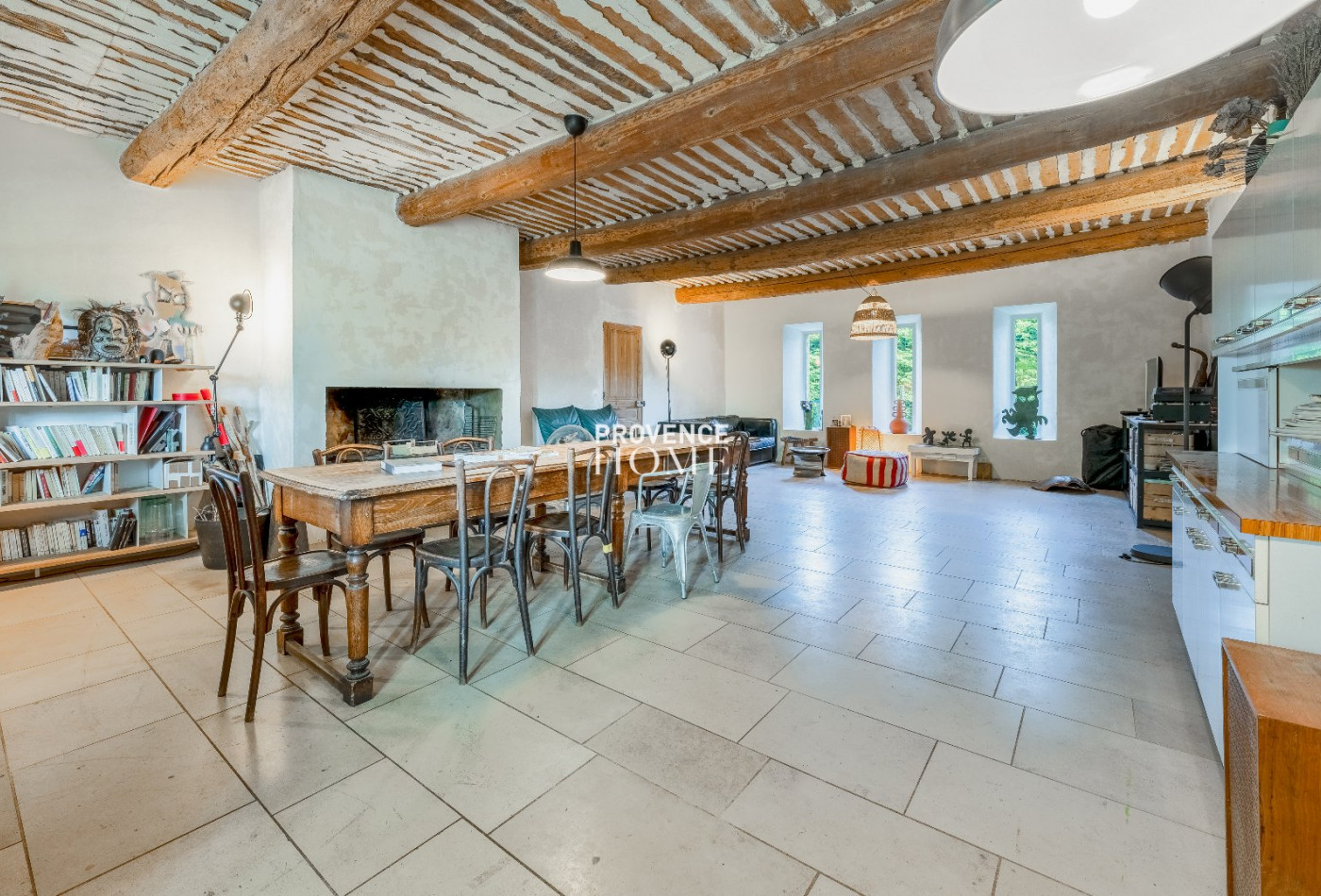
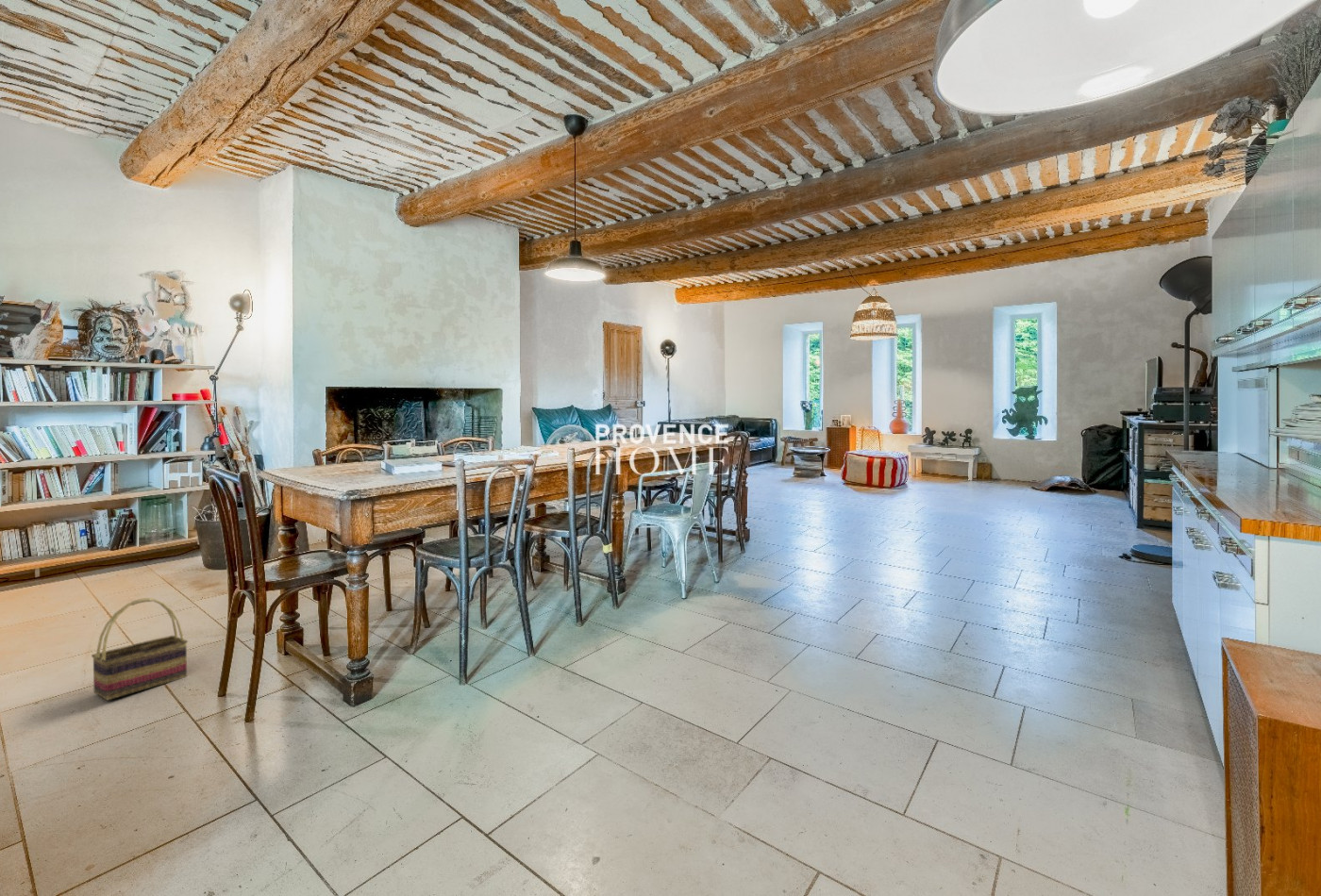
+ basket (141, 642)
